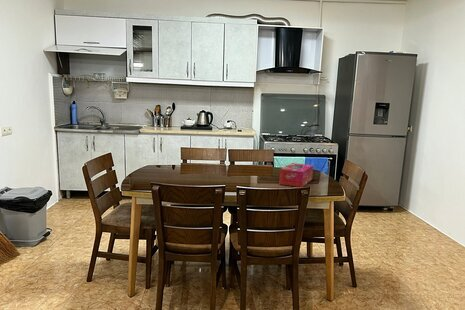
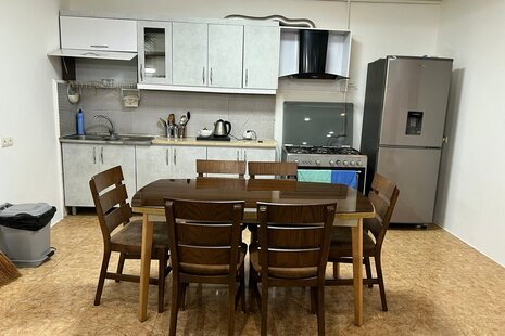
- tissue box (296, 174)
